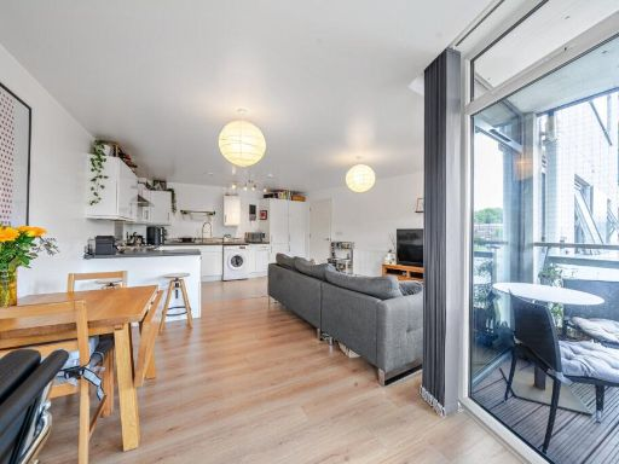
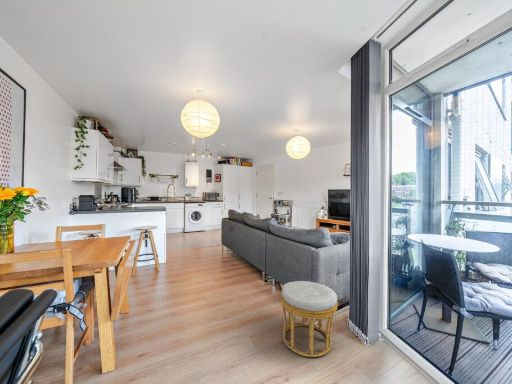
+ ottoman (308, 314)
